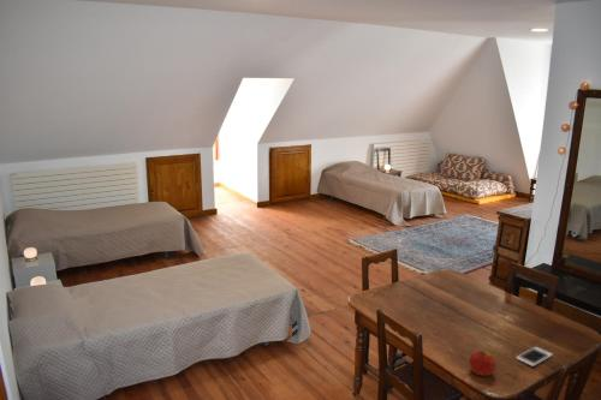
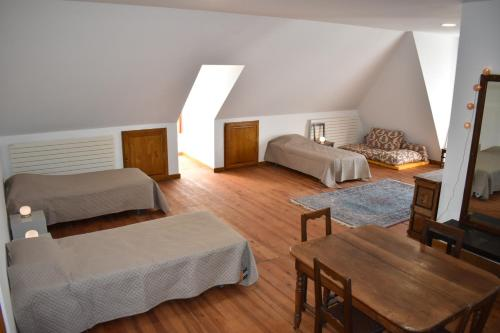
- apple (482, 362)
- cell phone (534, 356)
